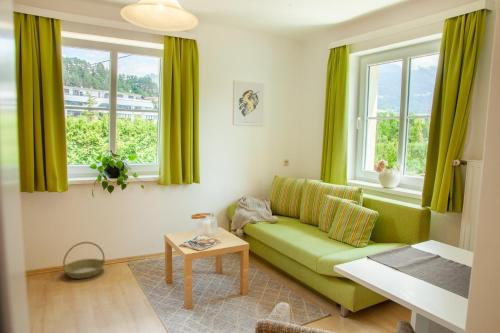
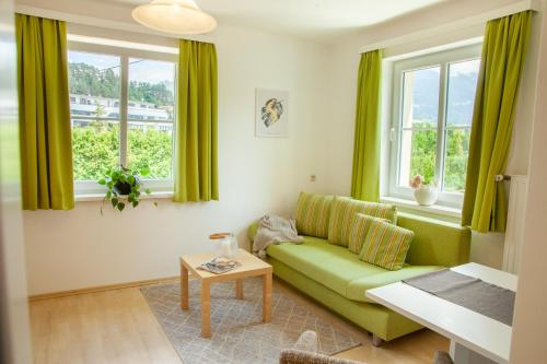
- basket (84, 259)
